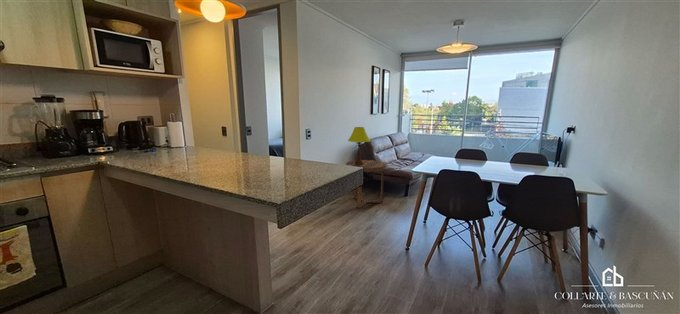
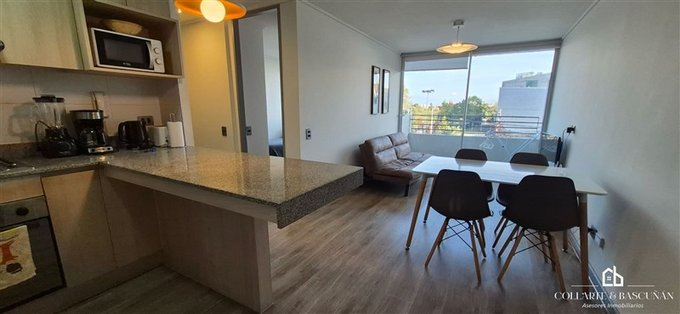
- side table (361, 186)
- table lamp (359, 145)
